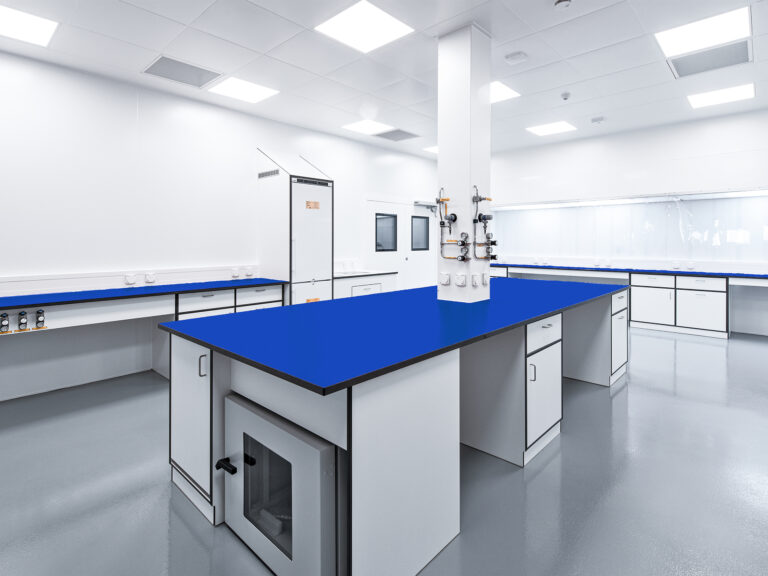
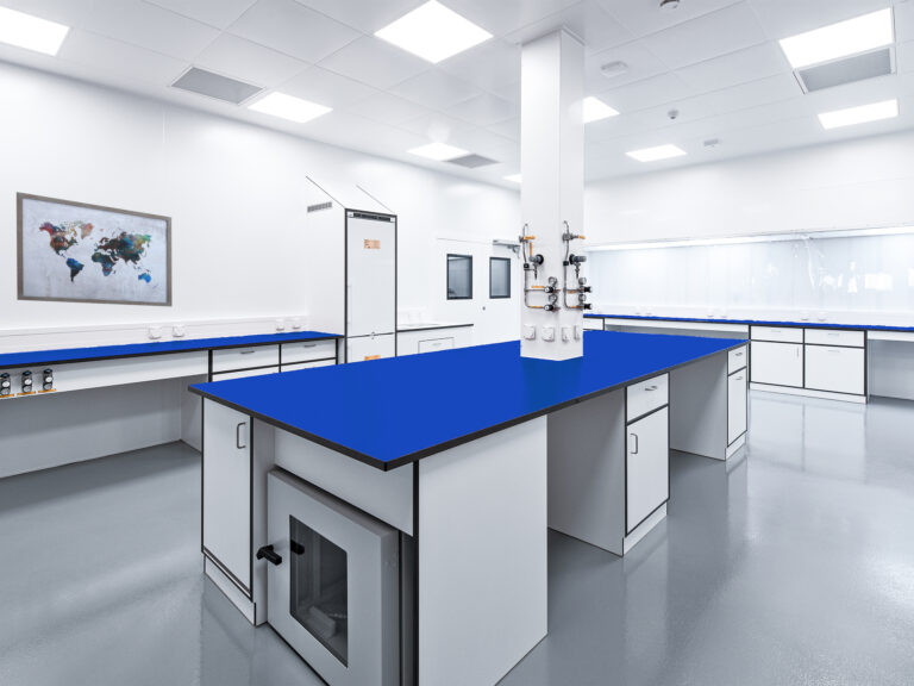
+ wall art (101, 254)
